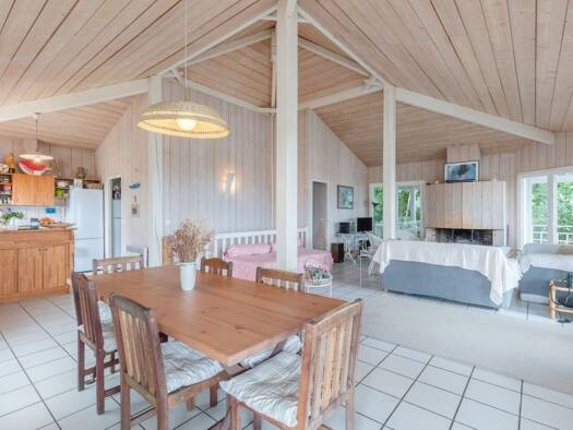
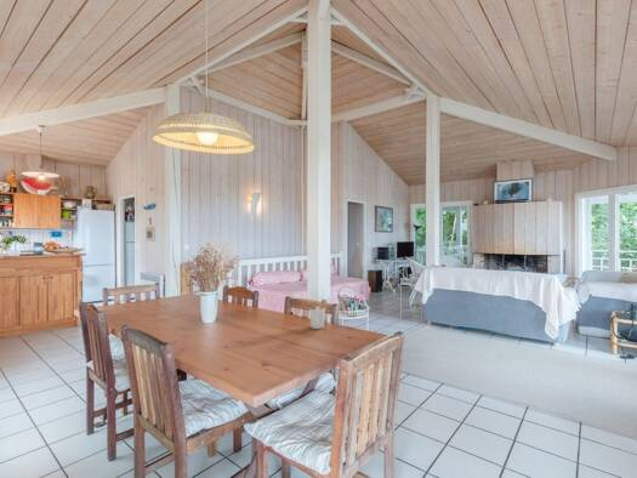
+ utensil holder (314, 313)
